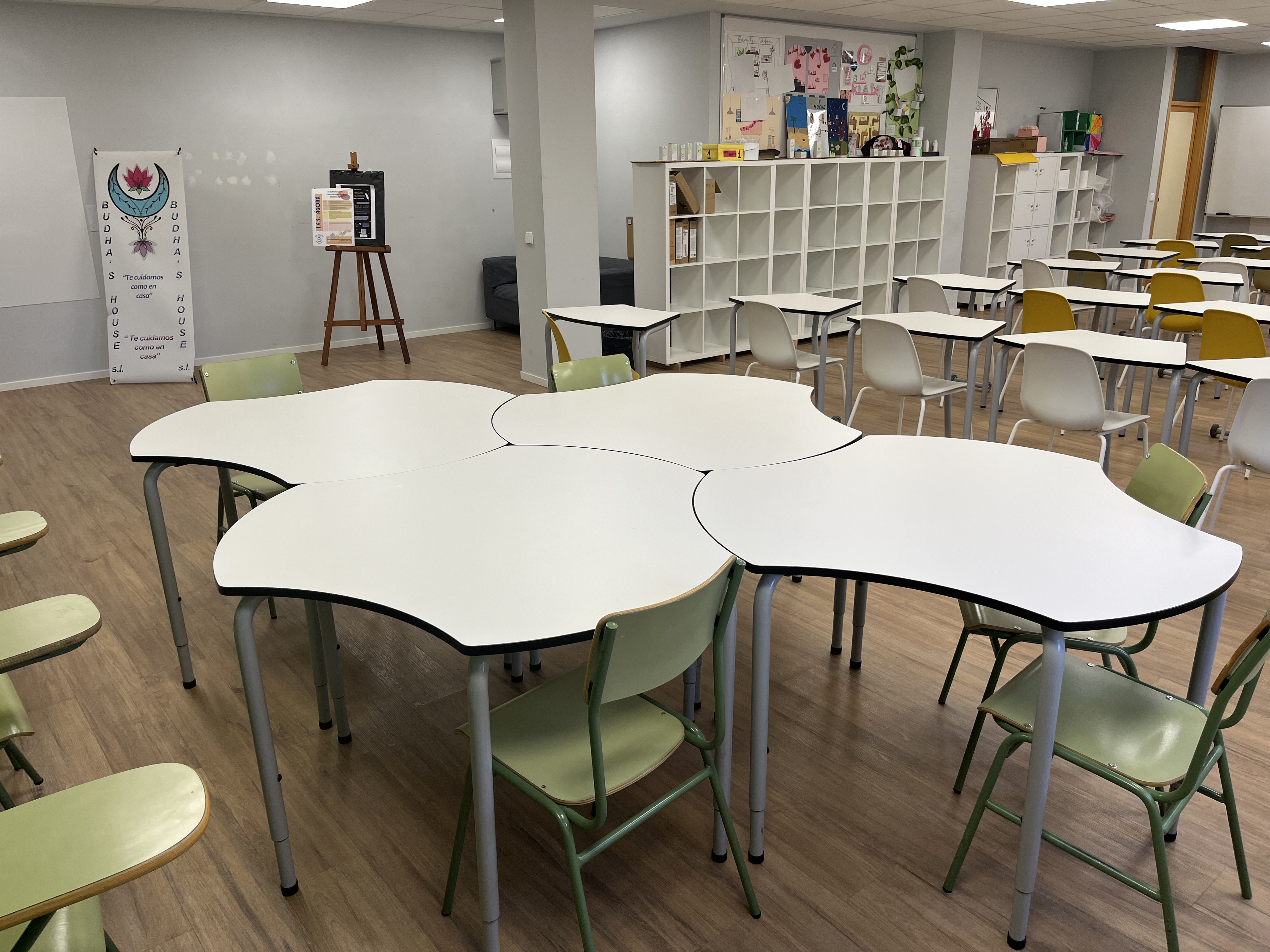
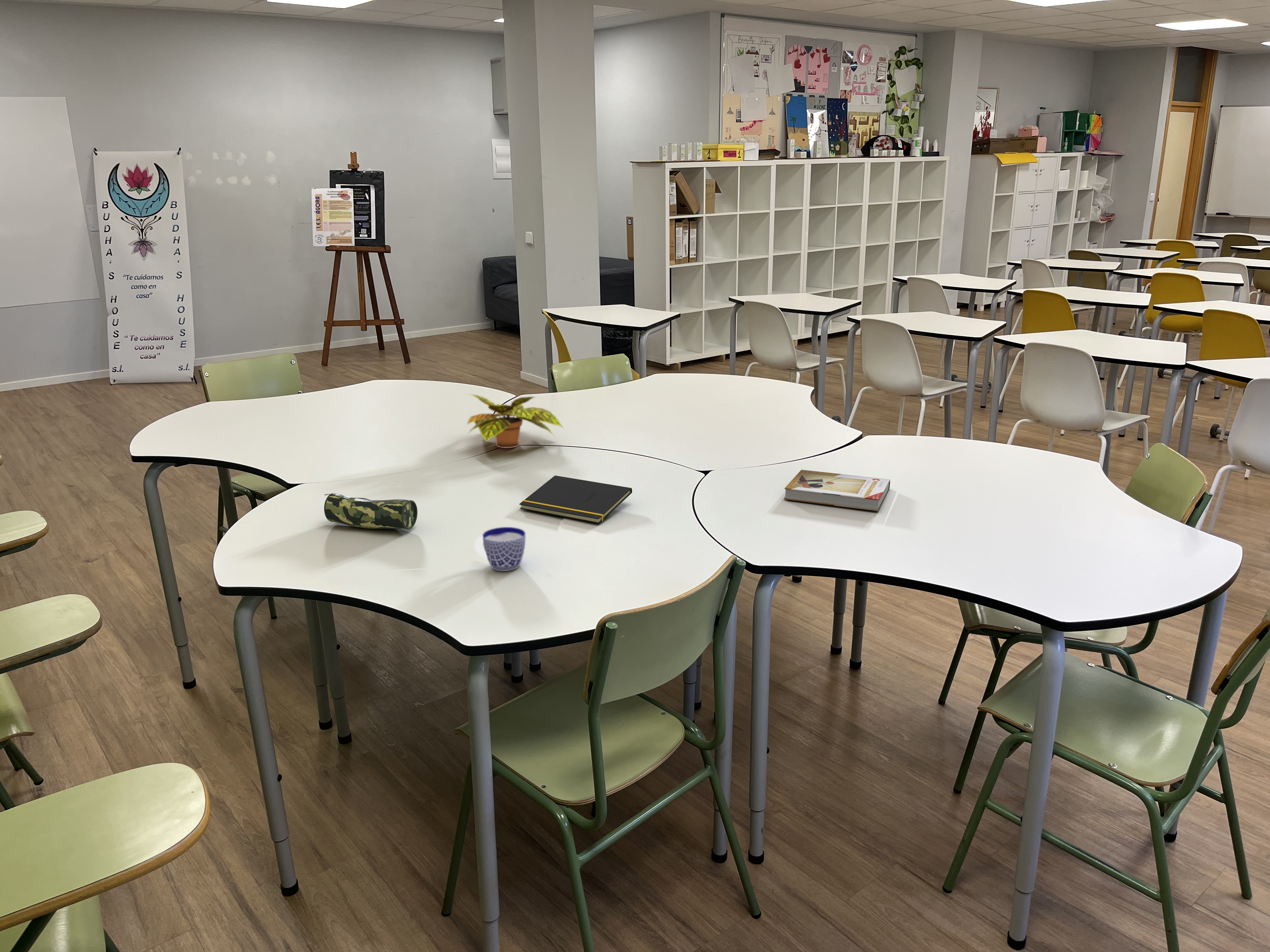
+ pencil case (369, 512)
+ plant (513, 419)
+ cup (499, 549)
+ book (838, 489)
+ notepad (576, 498)
